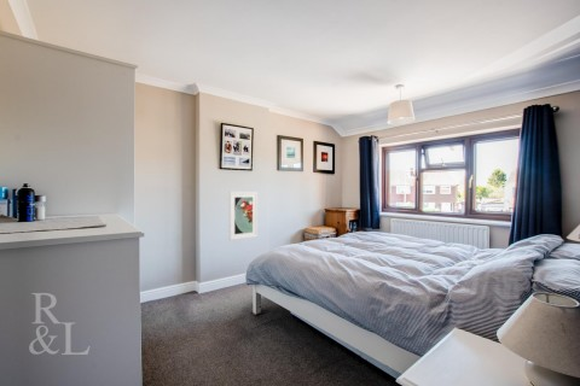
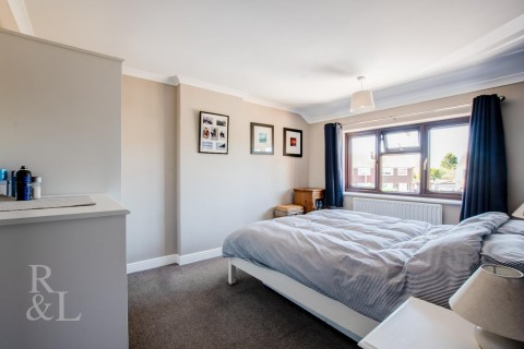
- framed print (243, 215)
